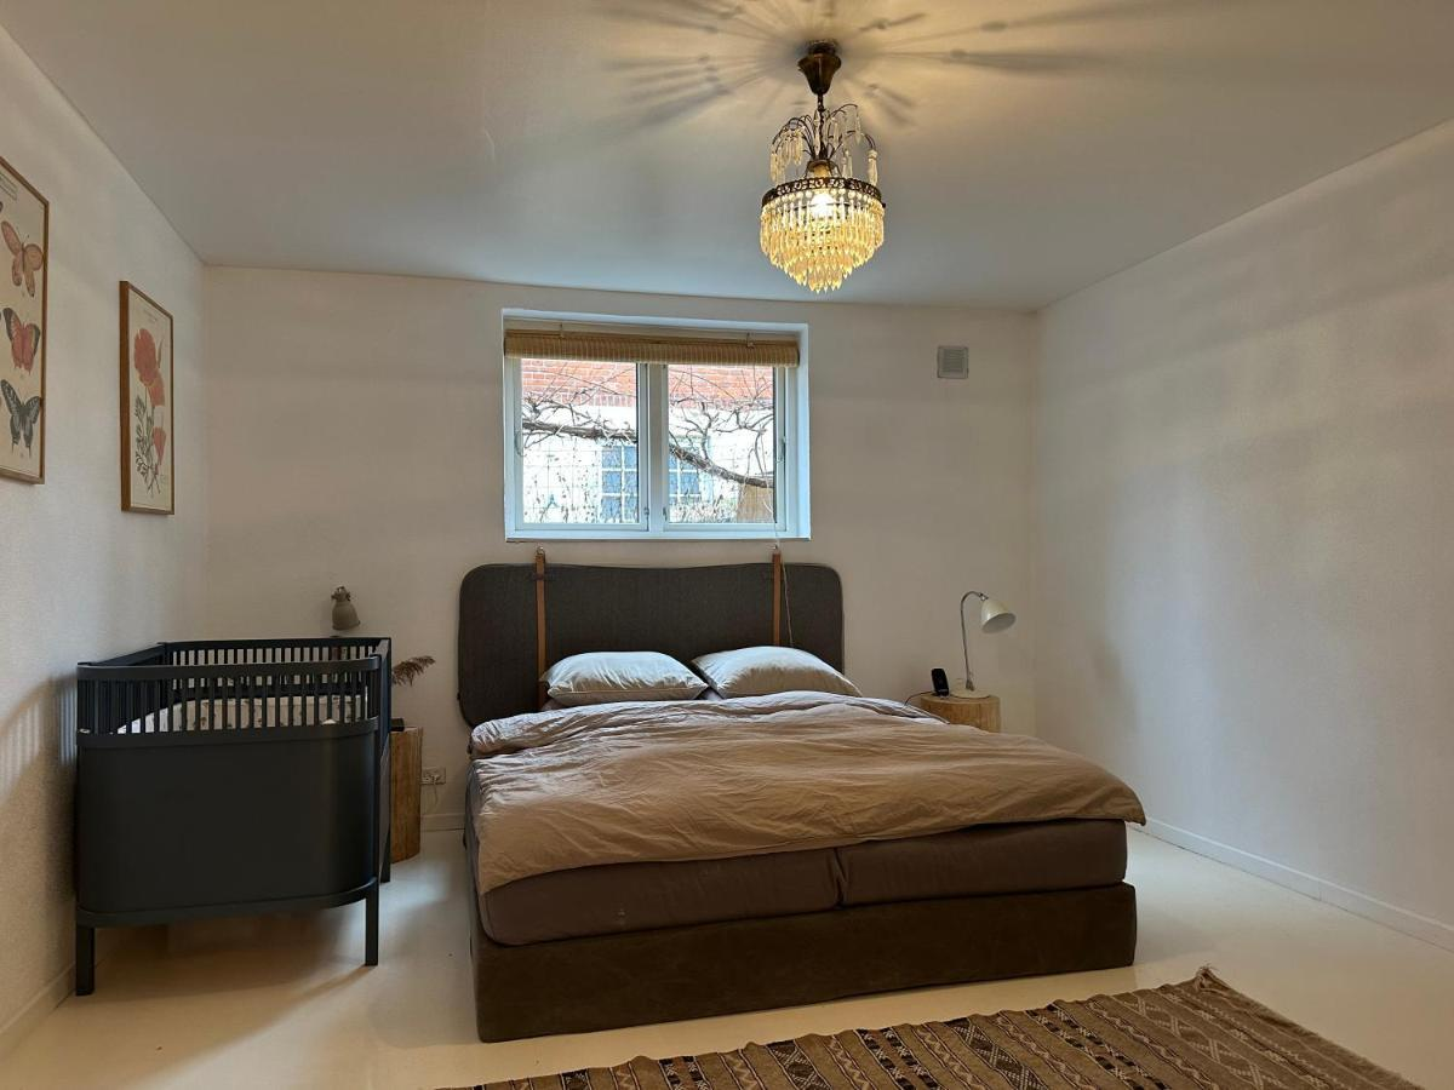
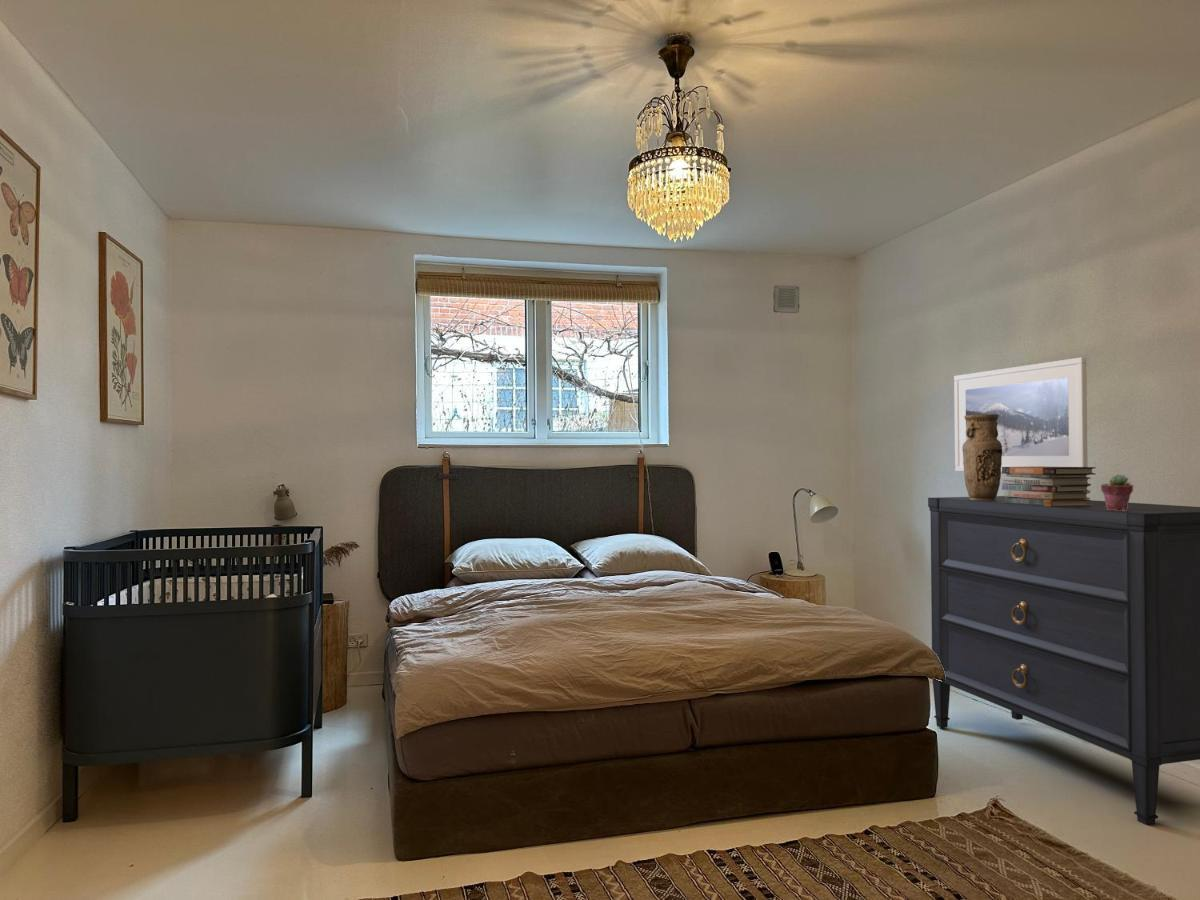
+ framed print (1014, 420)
+ vase (982, 456)
+ book stack (1045, 485)
+ potted succulent (1117, 491)
+ dresser (1068, 633)
